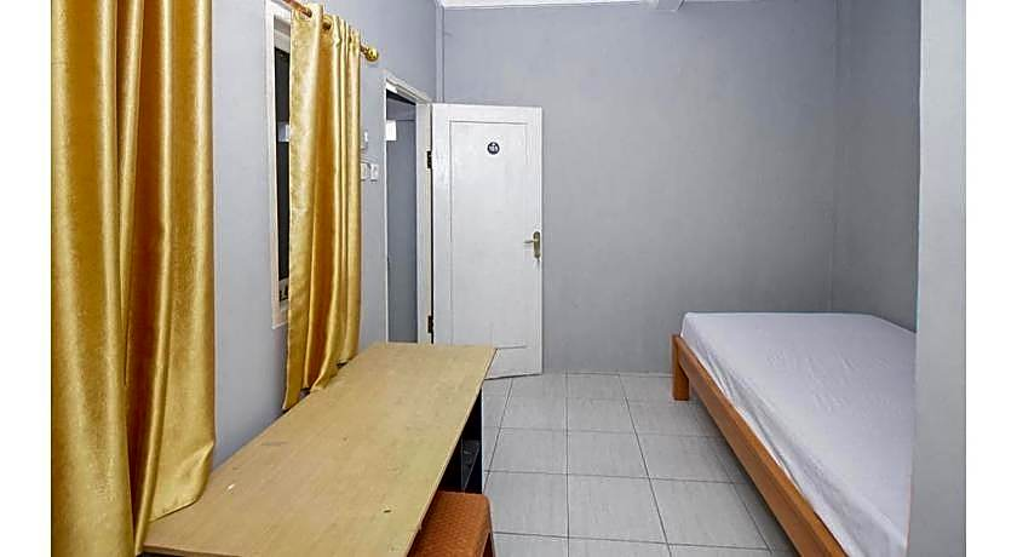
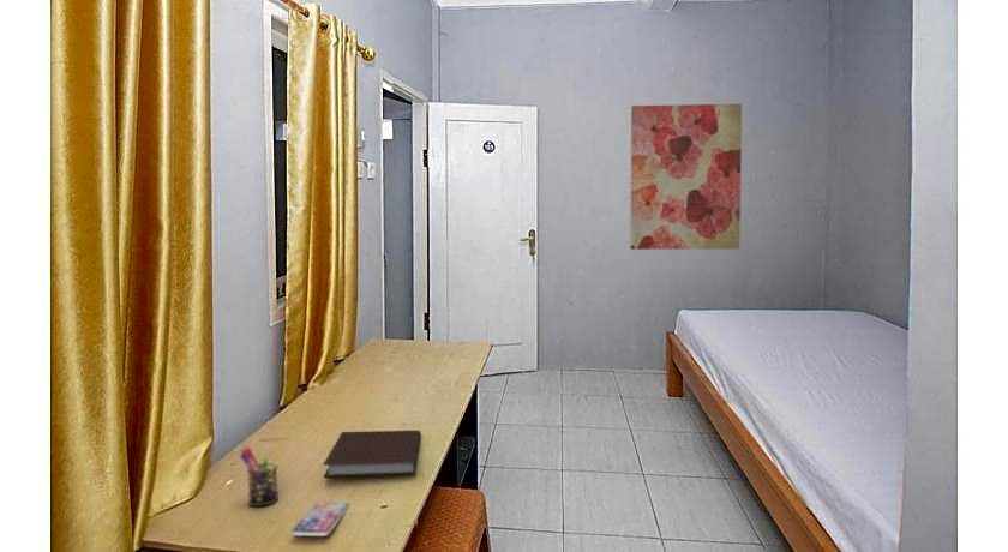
+ wall art (685, 176)
+ notebook (376, 451)
+ smartphone (322, 518)
+ pen holder (260, 473)
